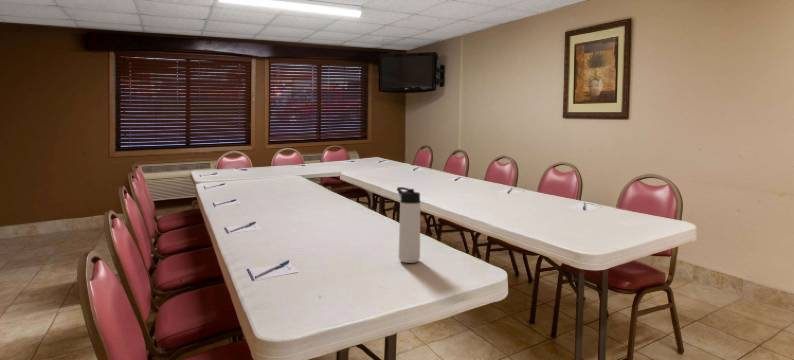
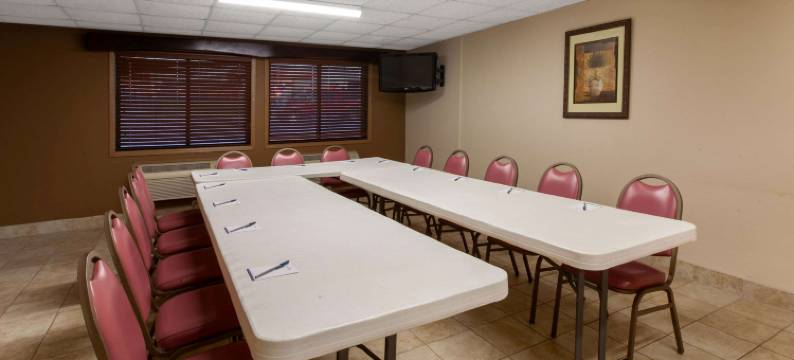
- thermos bottle (407, 224)
